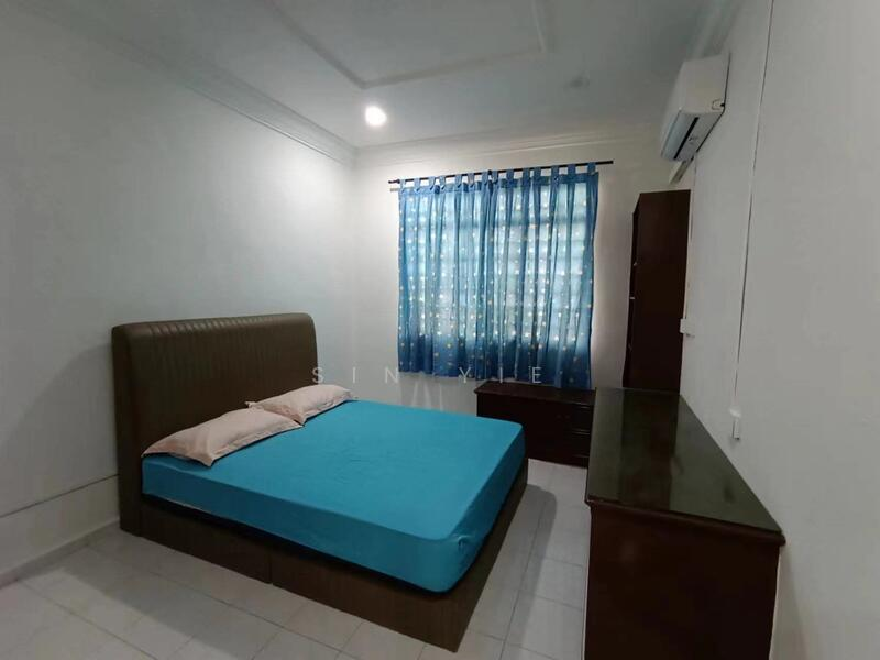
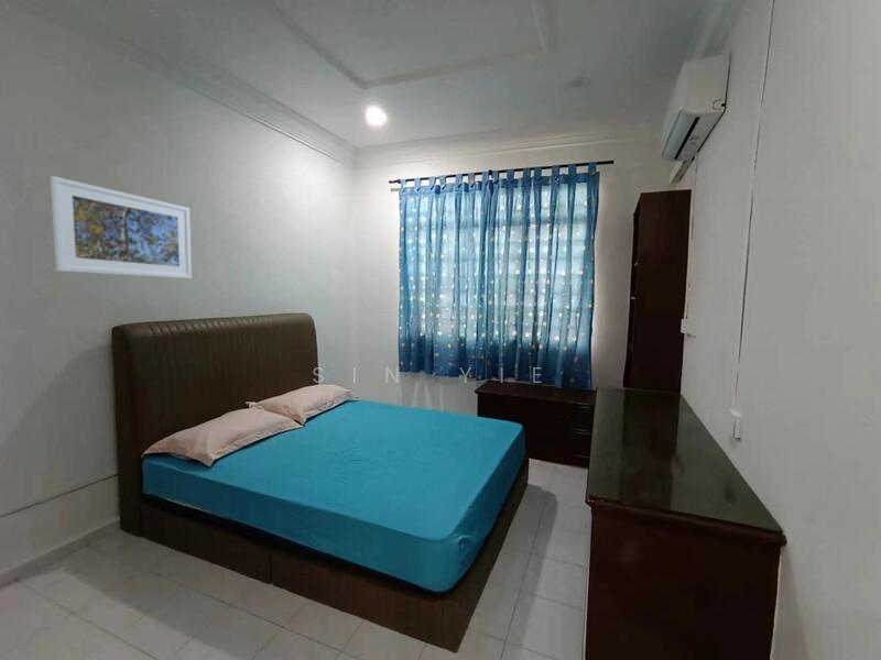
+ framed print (131, 234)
